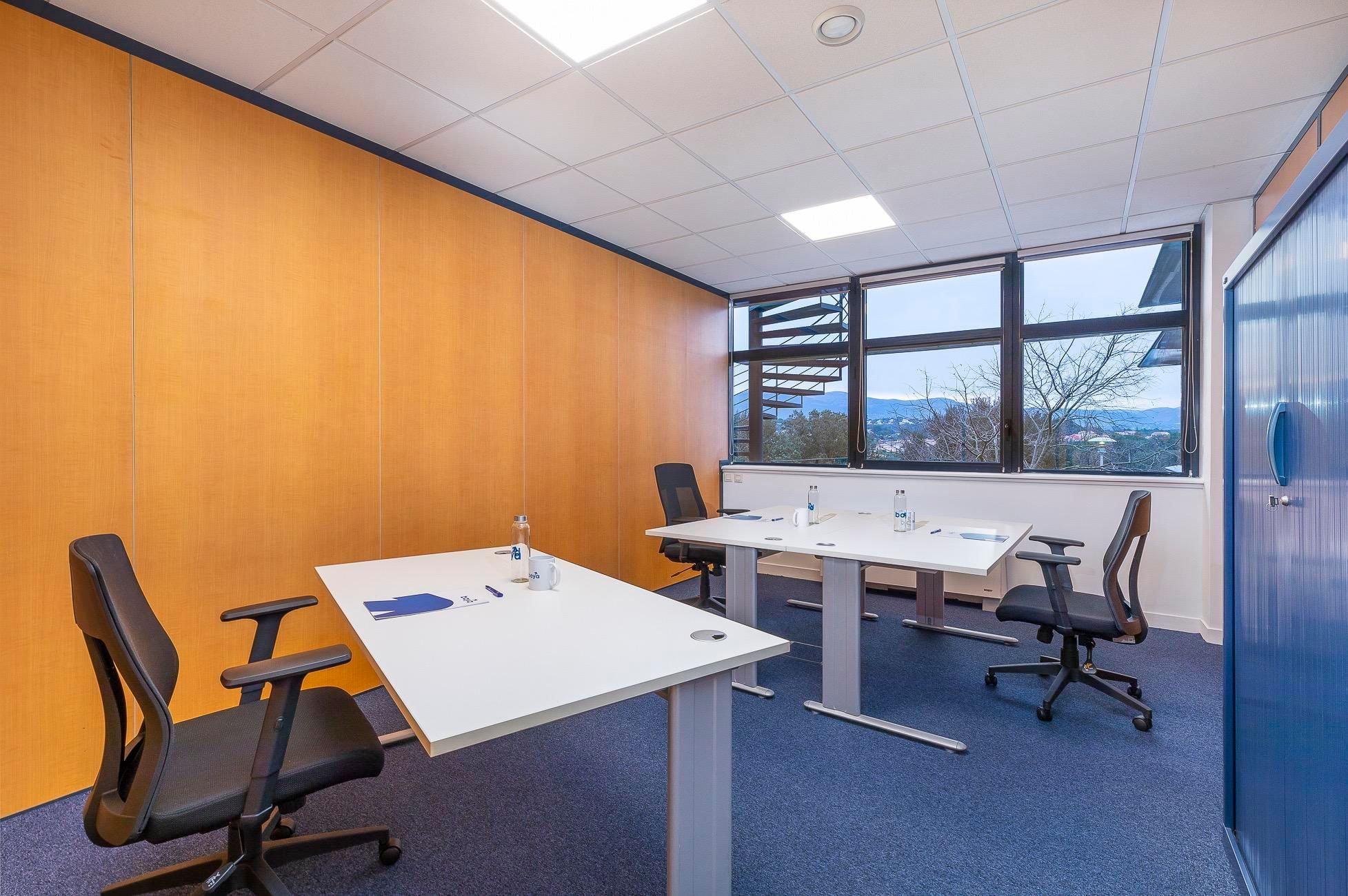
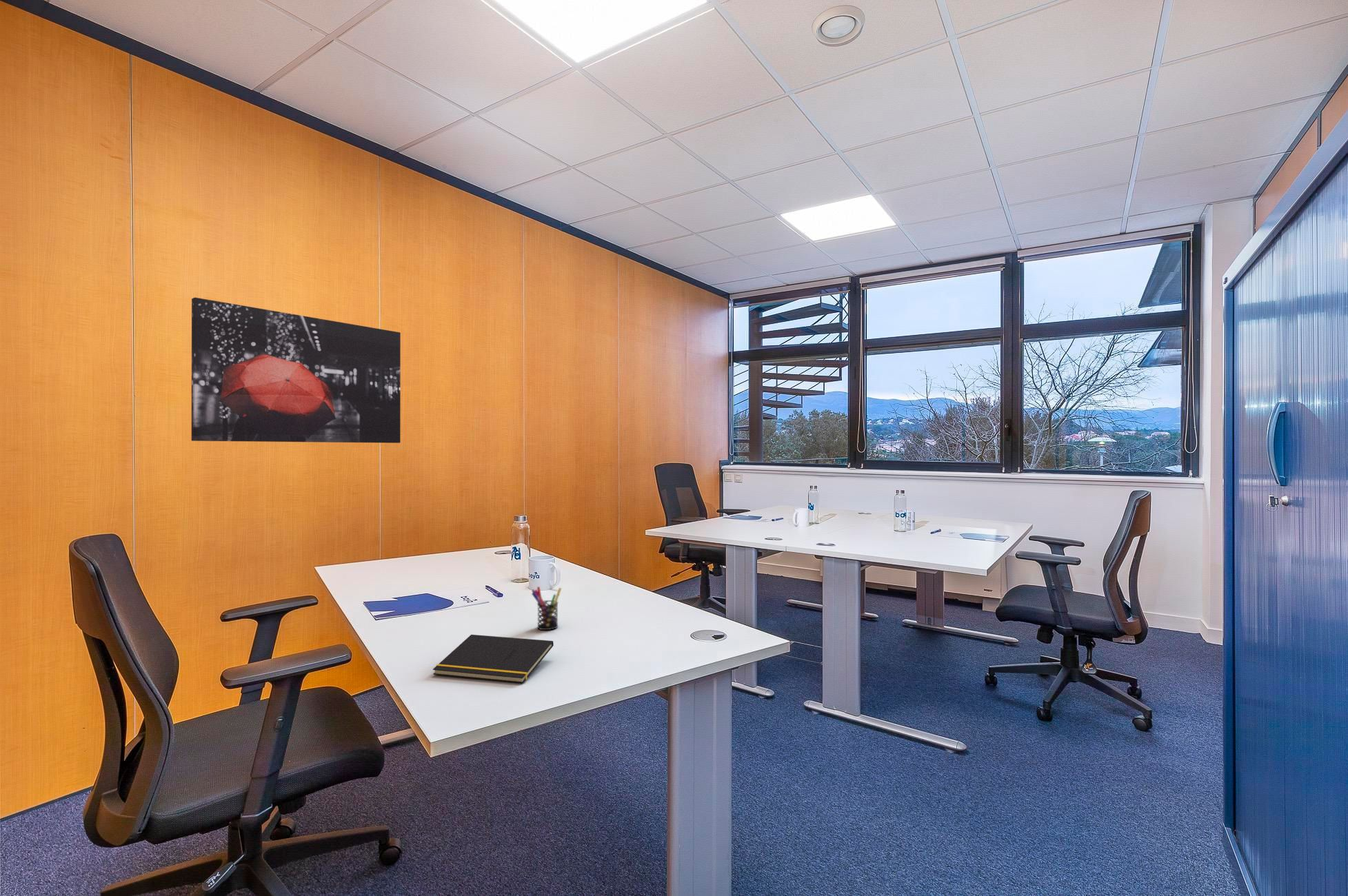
+ pen holder (547, 607)
+ wall art (309, 380)
+ notepad (495, 657)
